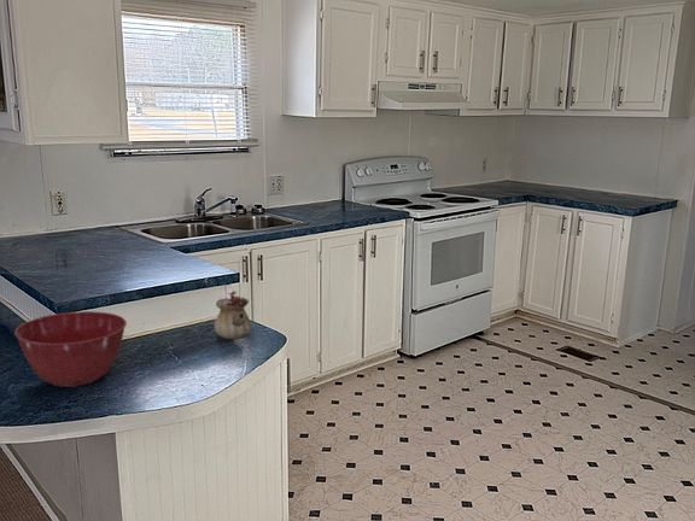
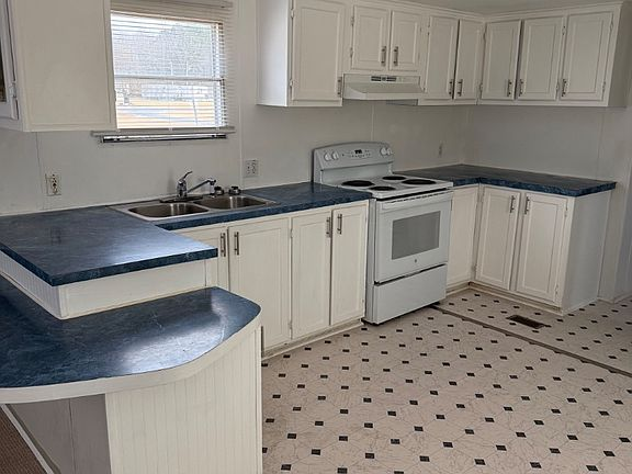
- mixing bowl (74, 351)
- teapot (232, 311)
